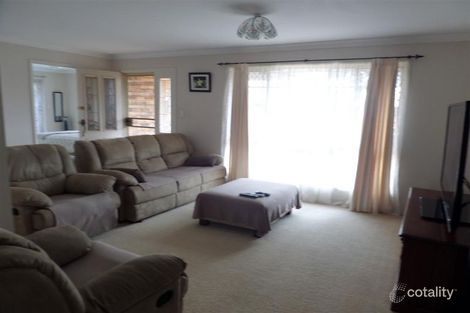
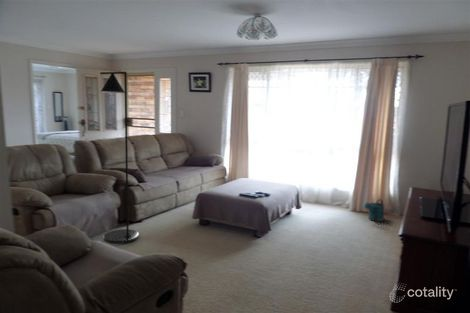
+ floor lamp (126, 157)
+ watering can (374, 210)
